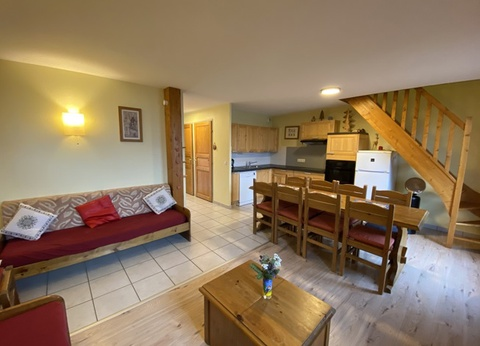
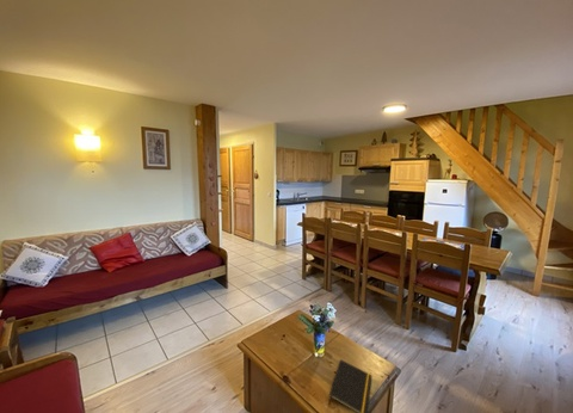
+ notepad (351, 384)
